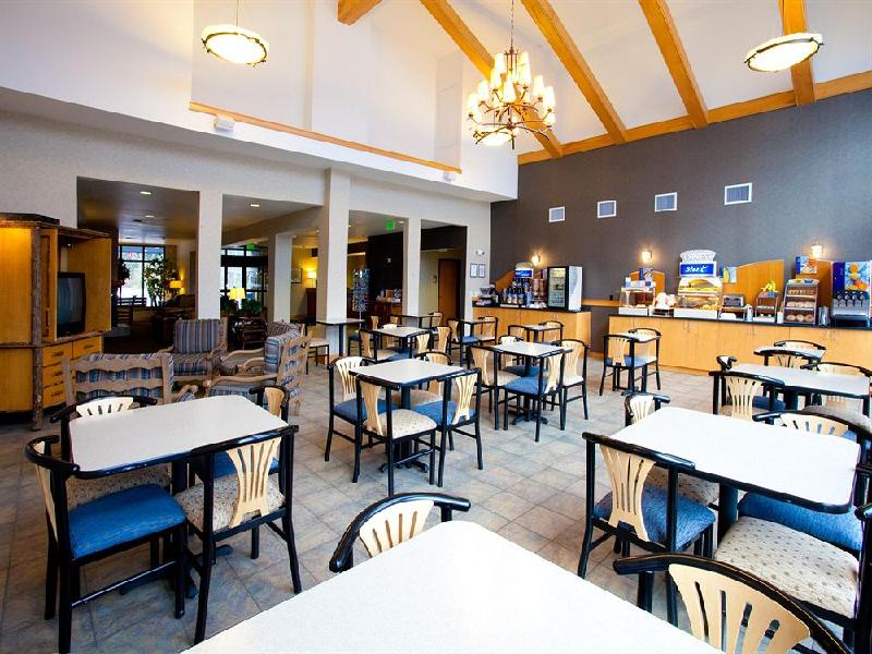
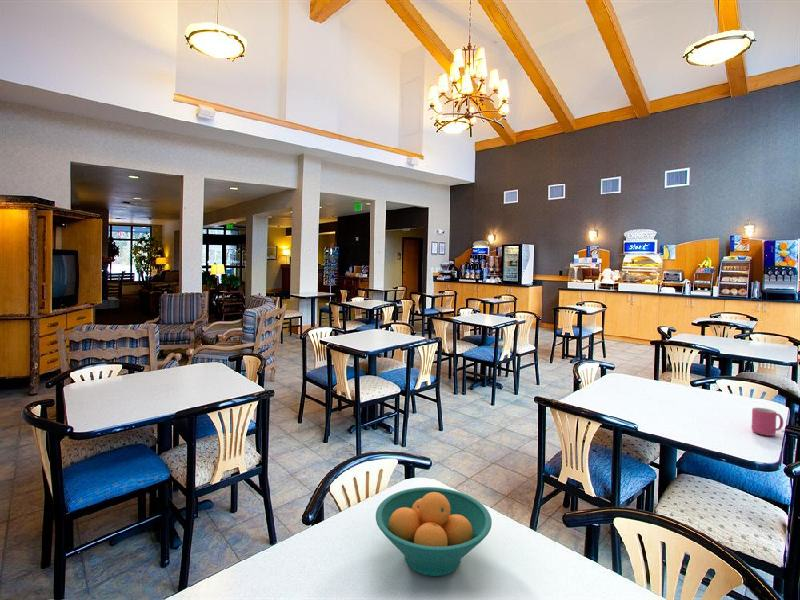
+ fruit bowl (432, 526)
+ mug (767, 421)
